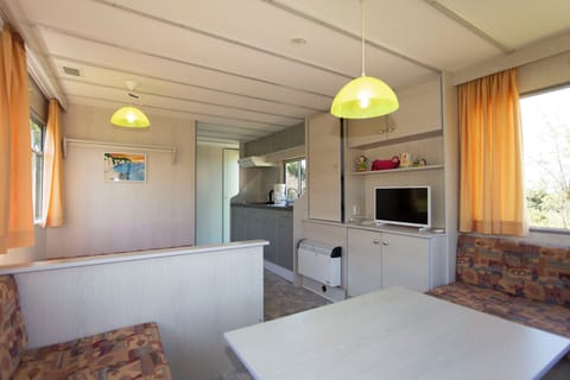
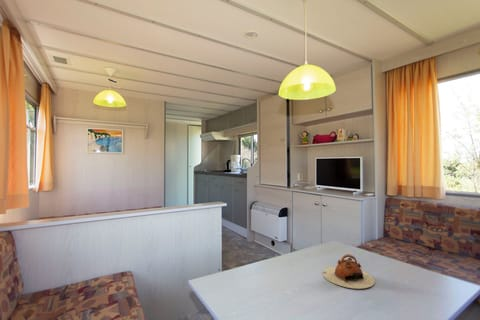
+ teapot (347, 265)
